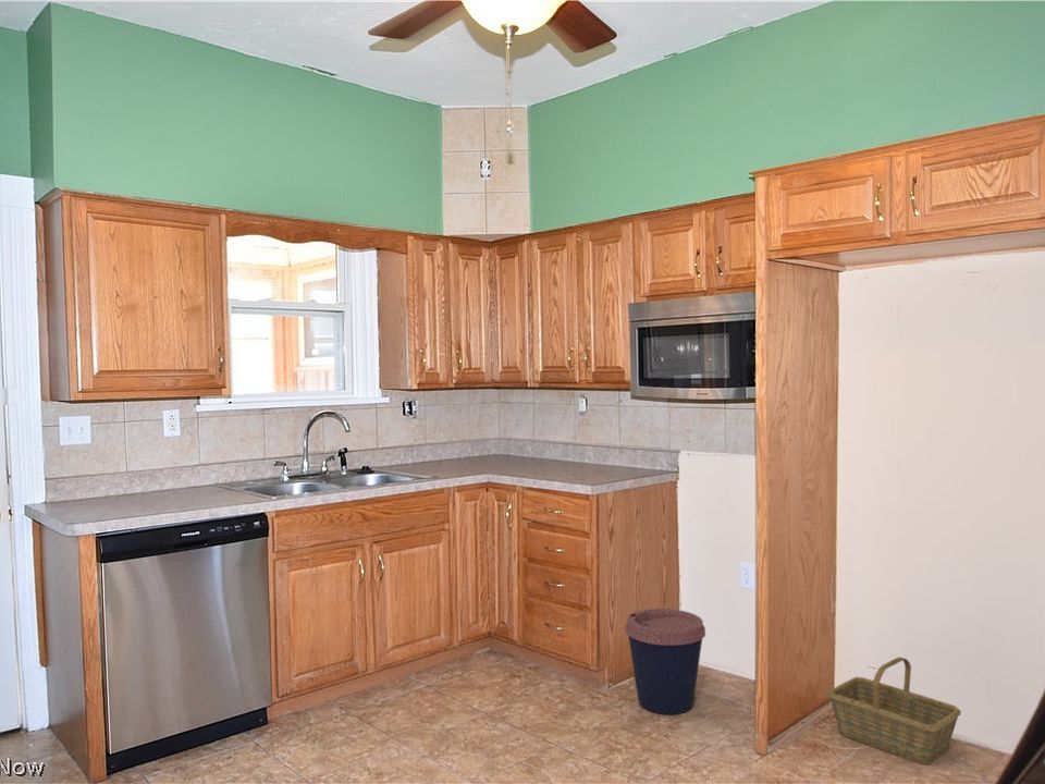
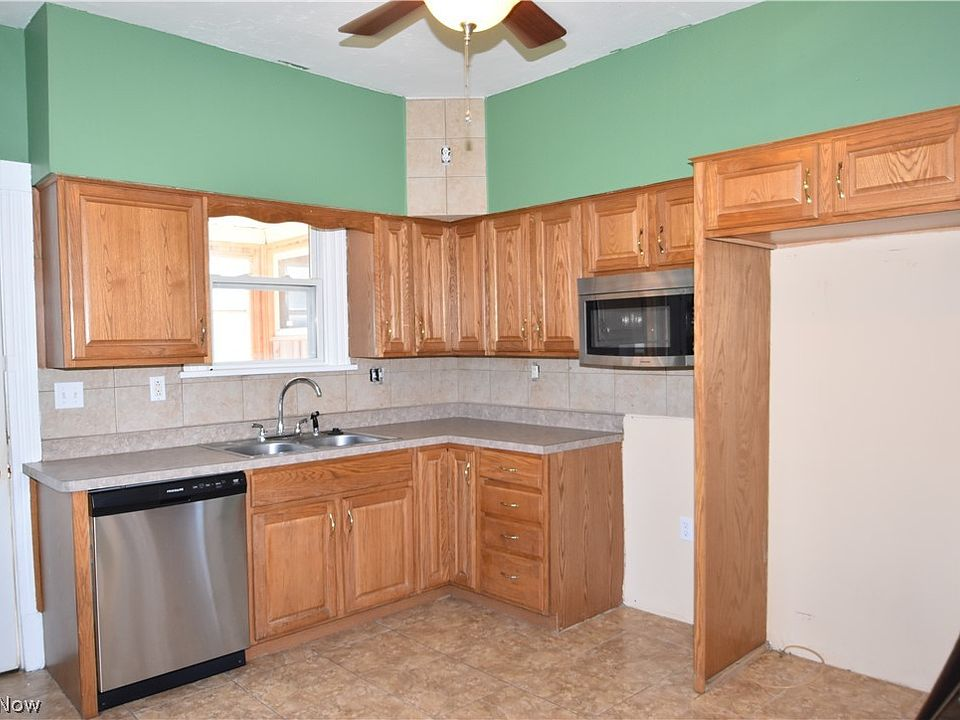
- coffee cup (665, 661)
- basket (892, 701)
